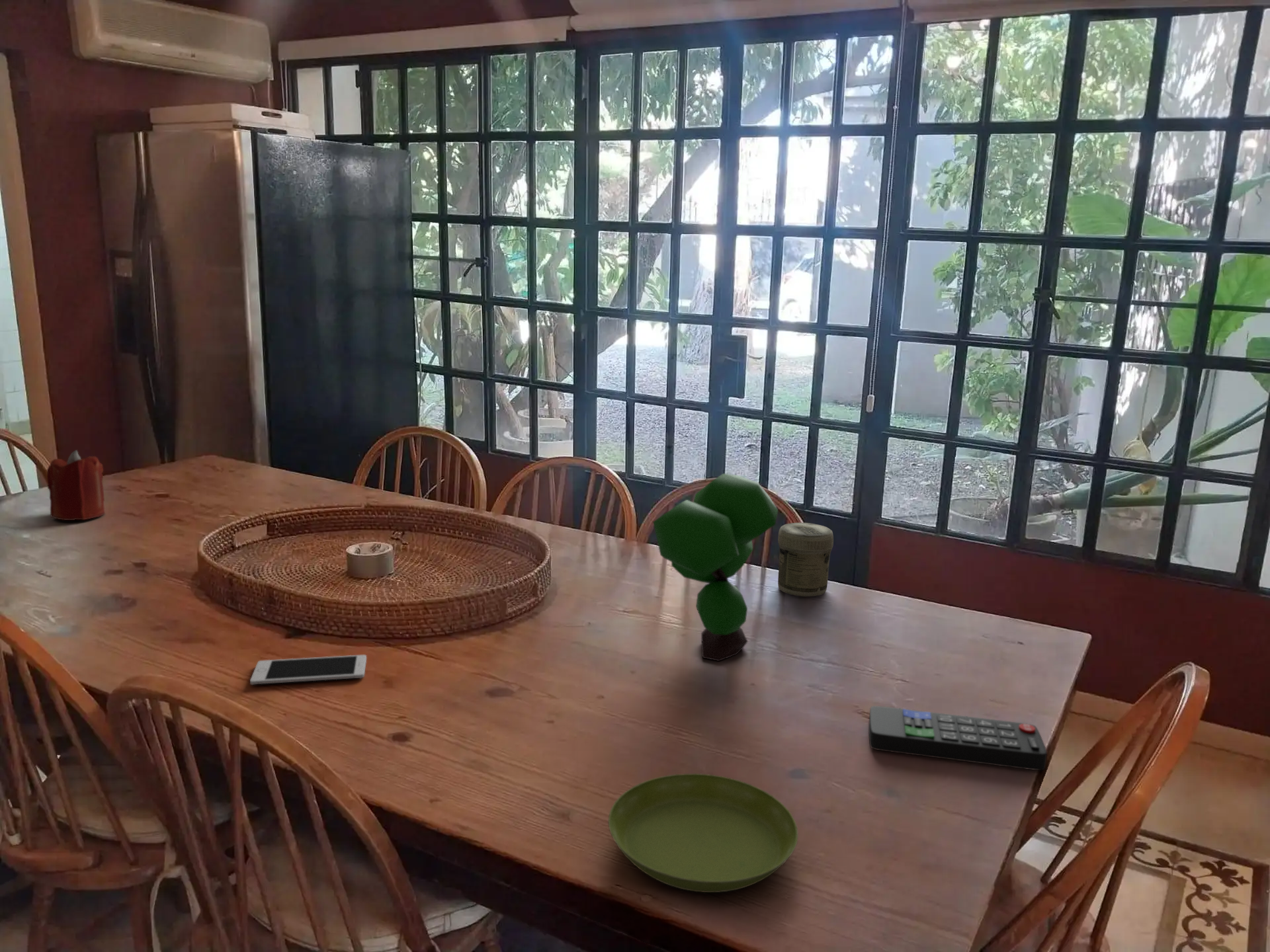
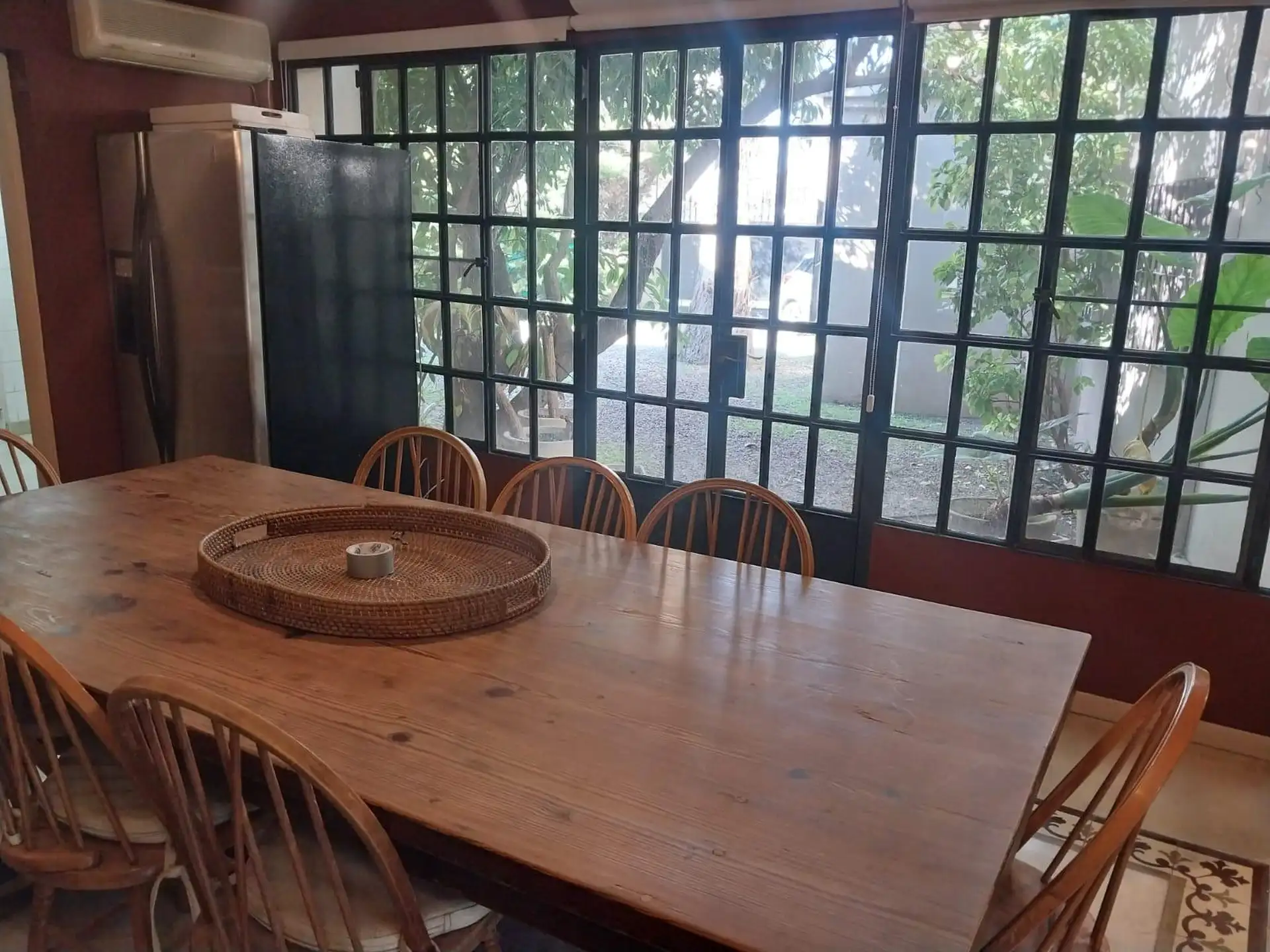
- candle (76, 483)
- plant (712, 571)
- jar (804, 559)
- saucer (702, 834)
- cell phone (310, 669)
- remote control (954, 735)
